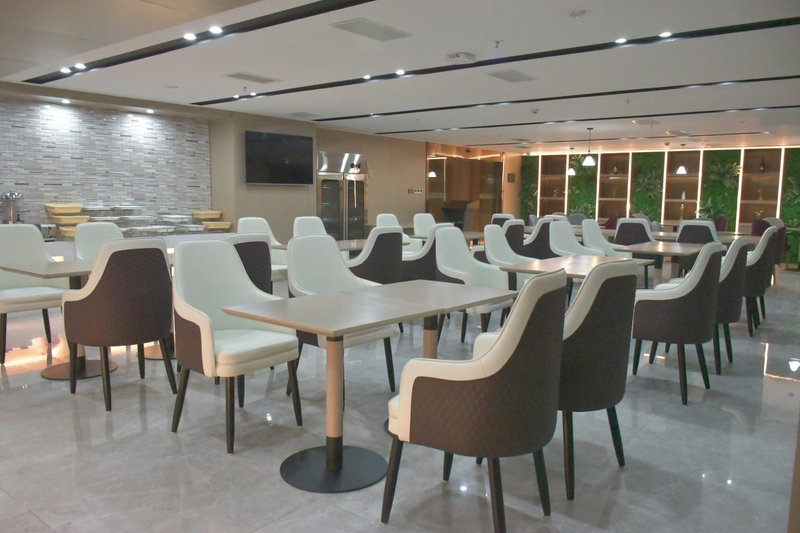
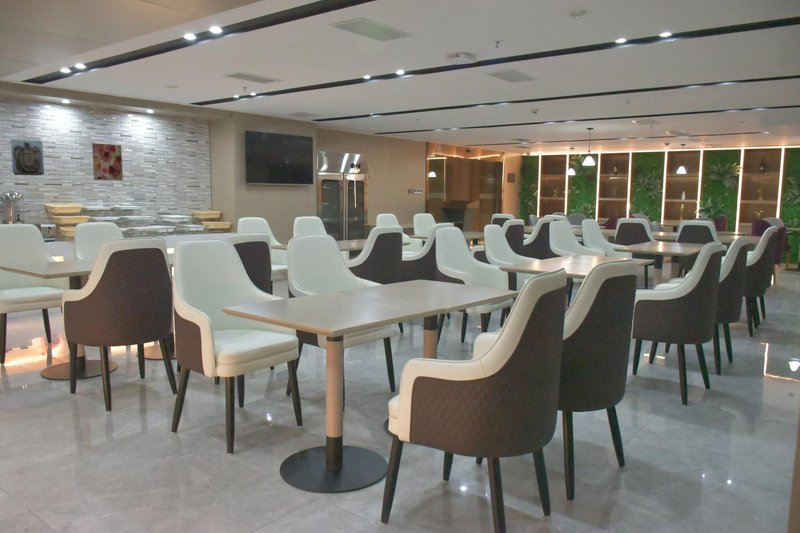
+ wall sculpture (28, 157)
+ wall art (107, 162)
